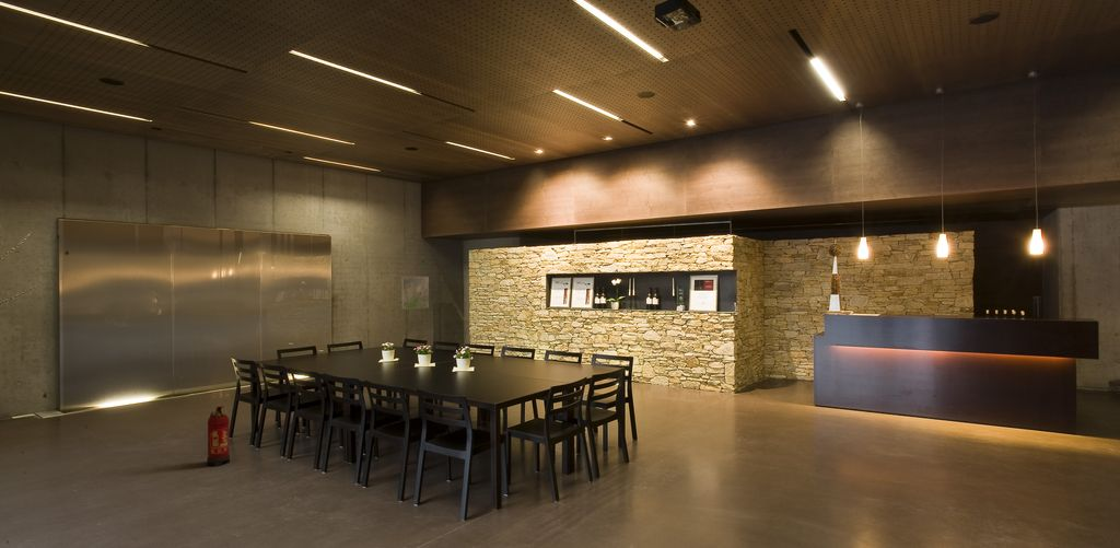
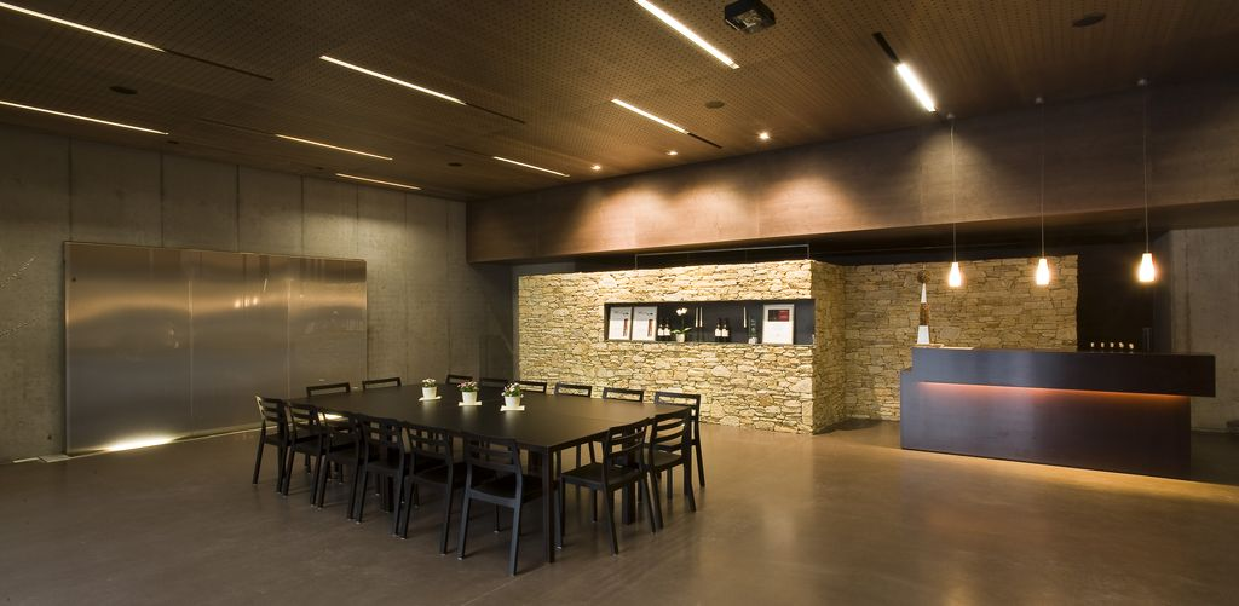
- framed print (415, 292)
- fire extinguisher (218, 433)
